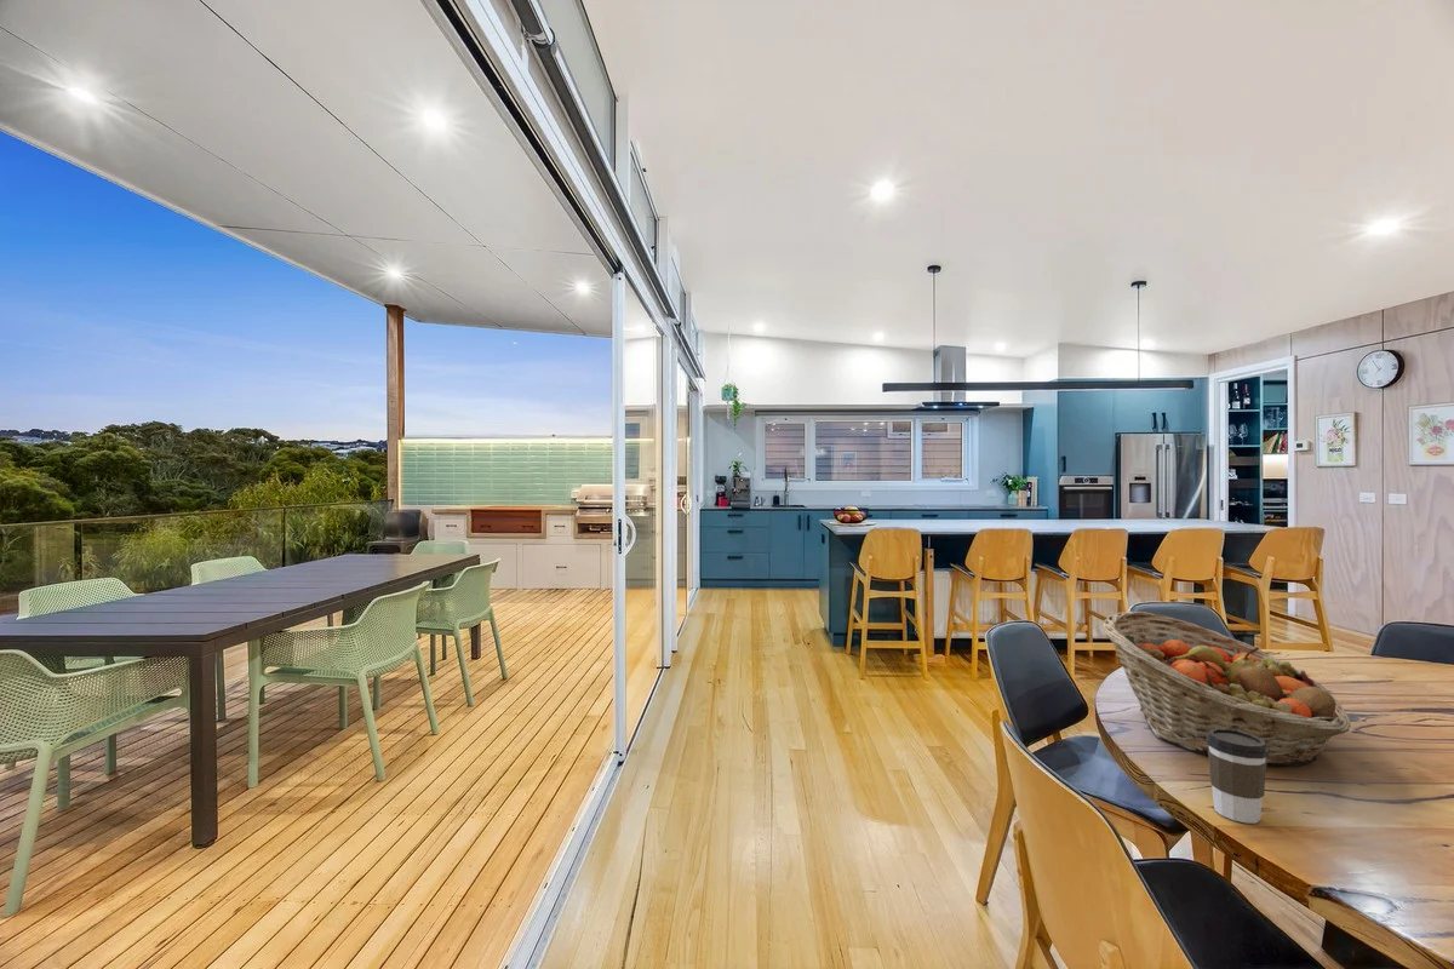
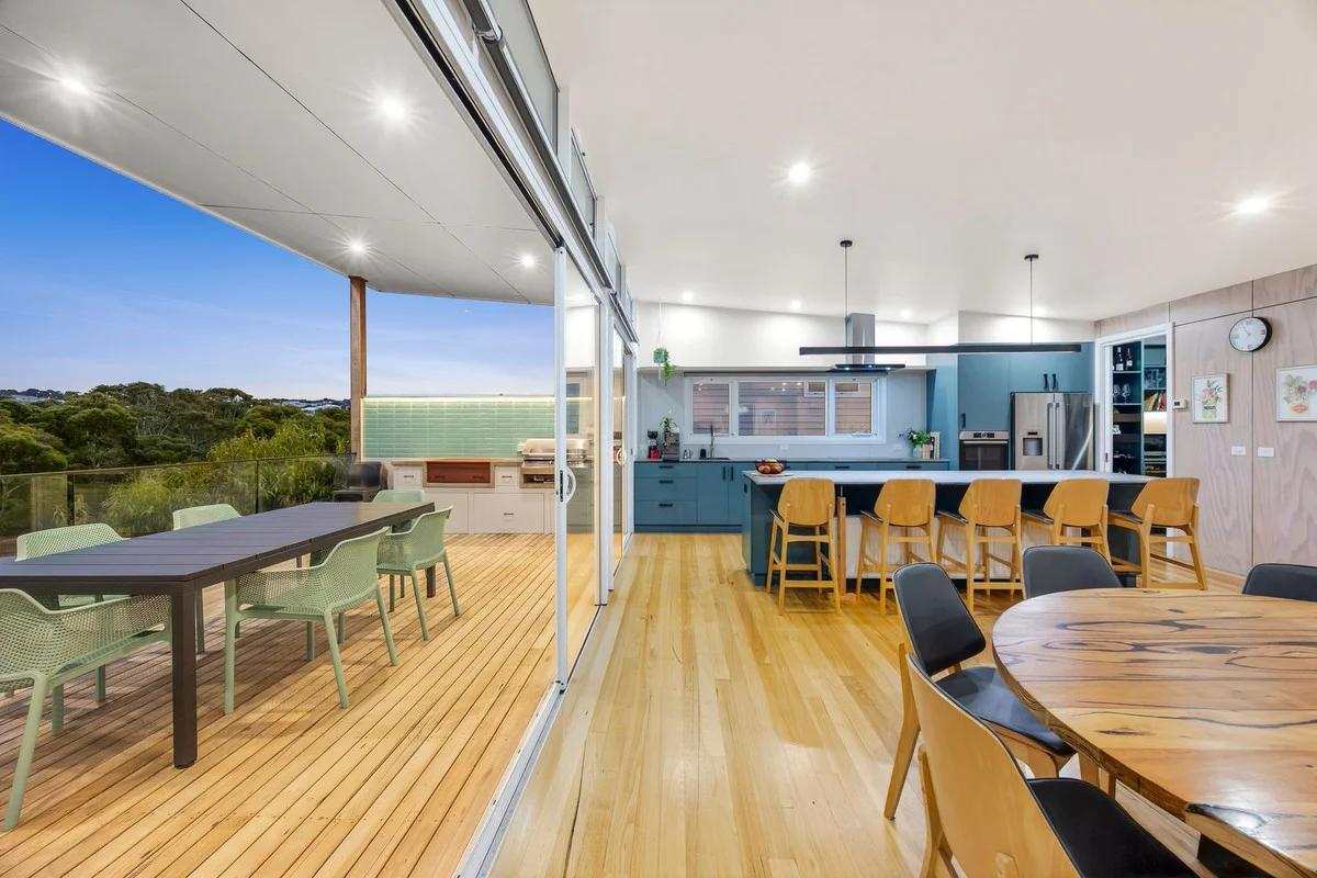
- coffee cup (1236, 775)
- fruit basket (1214, 678)
